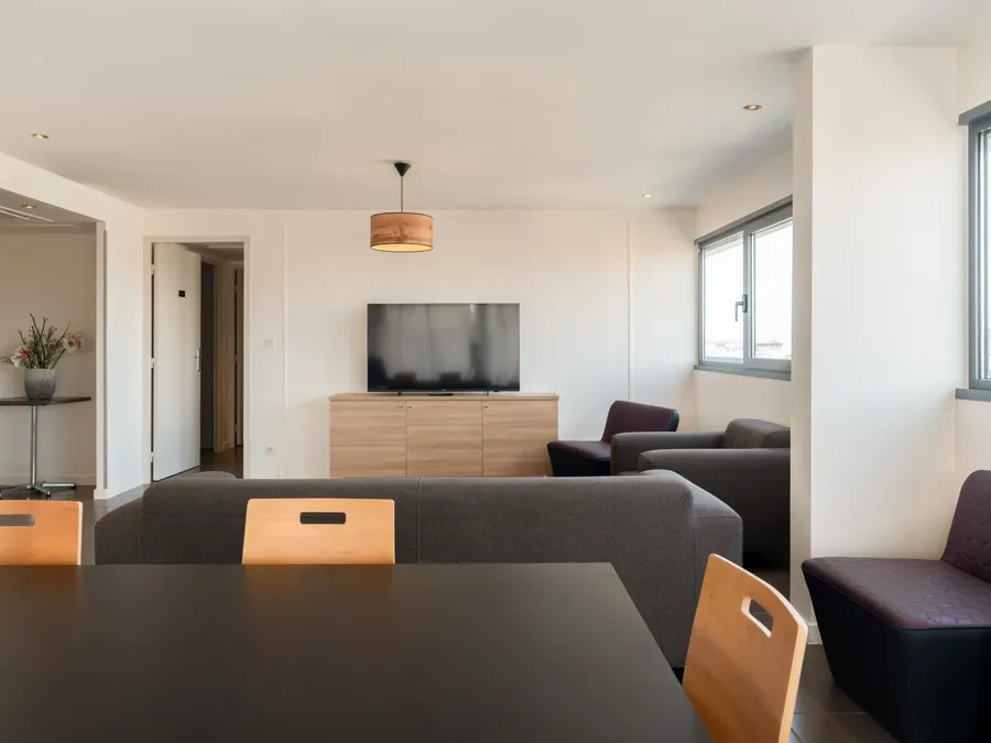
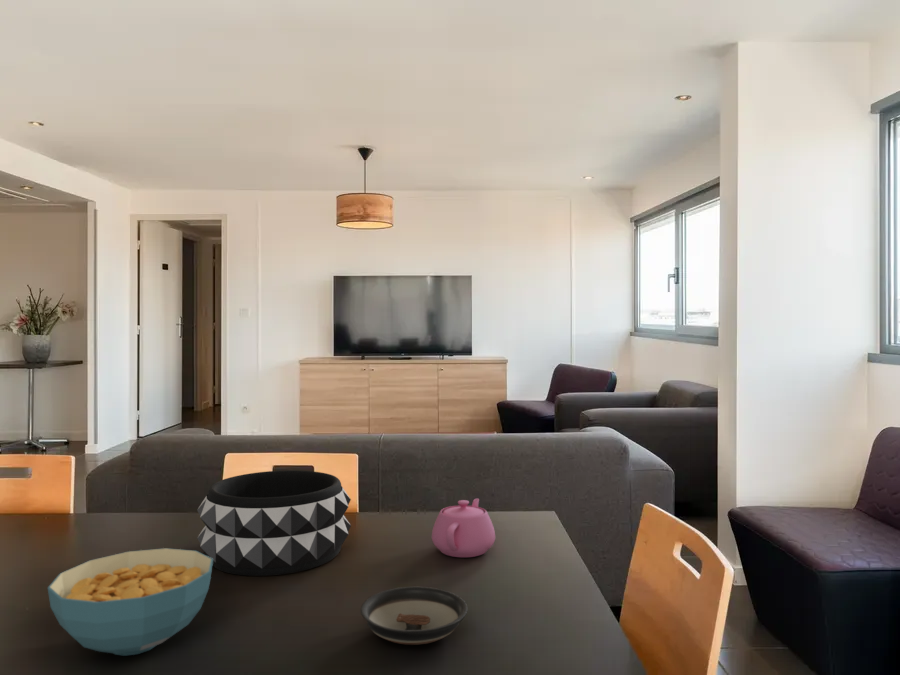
+ teapot (464, 524)
+ saucer (414, 619)
+ decorative bowl (276, 518)
+ cereal bowl (135, 608)
